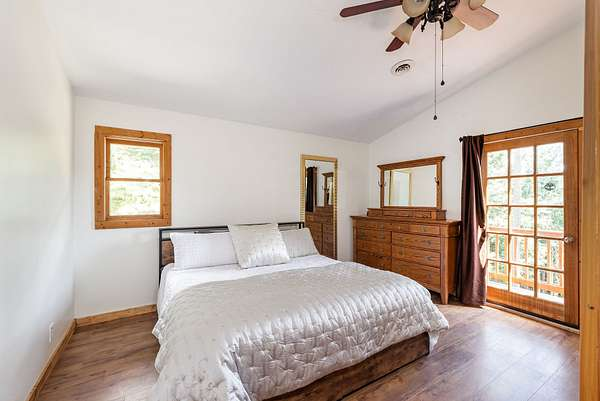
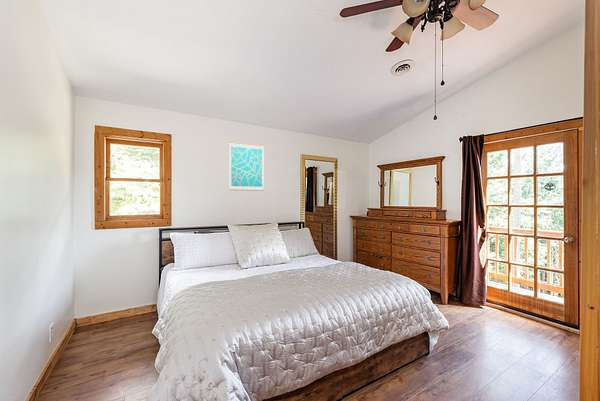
+ wall art (247, 167)
